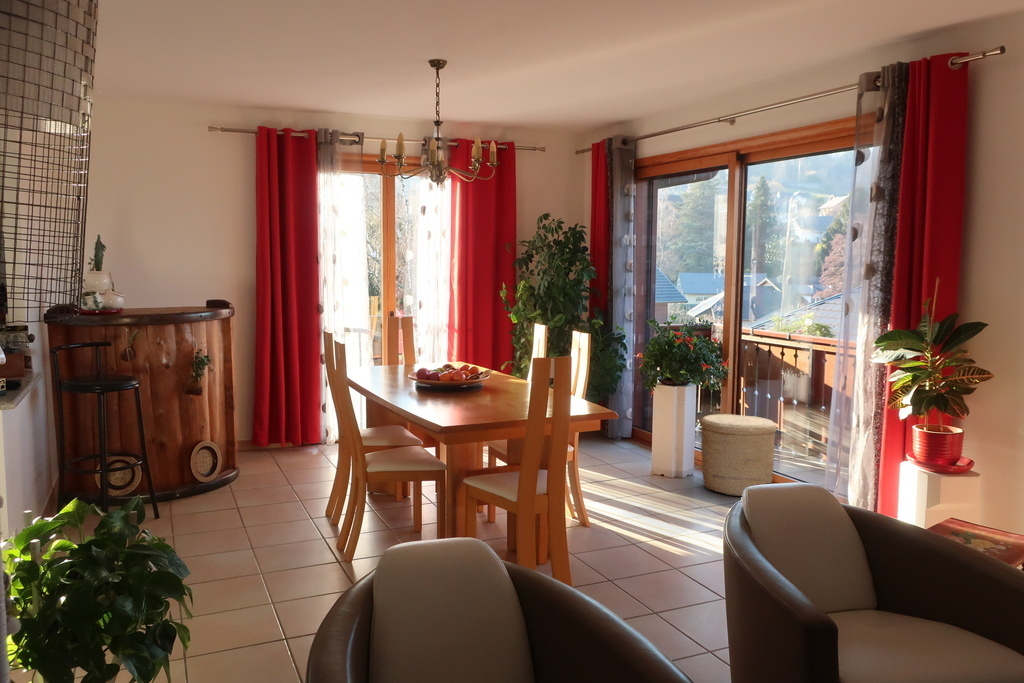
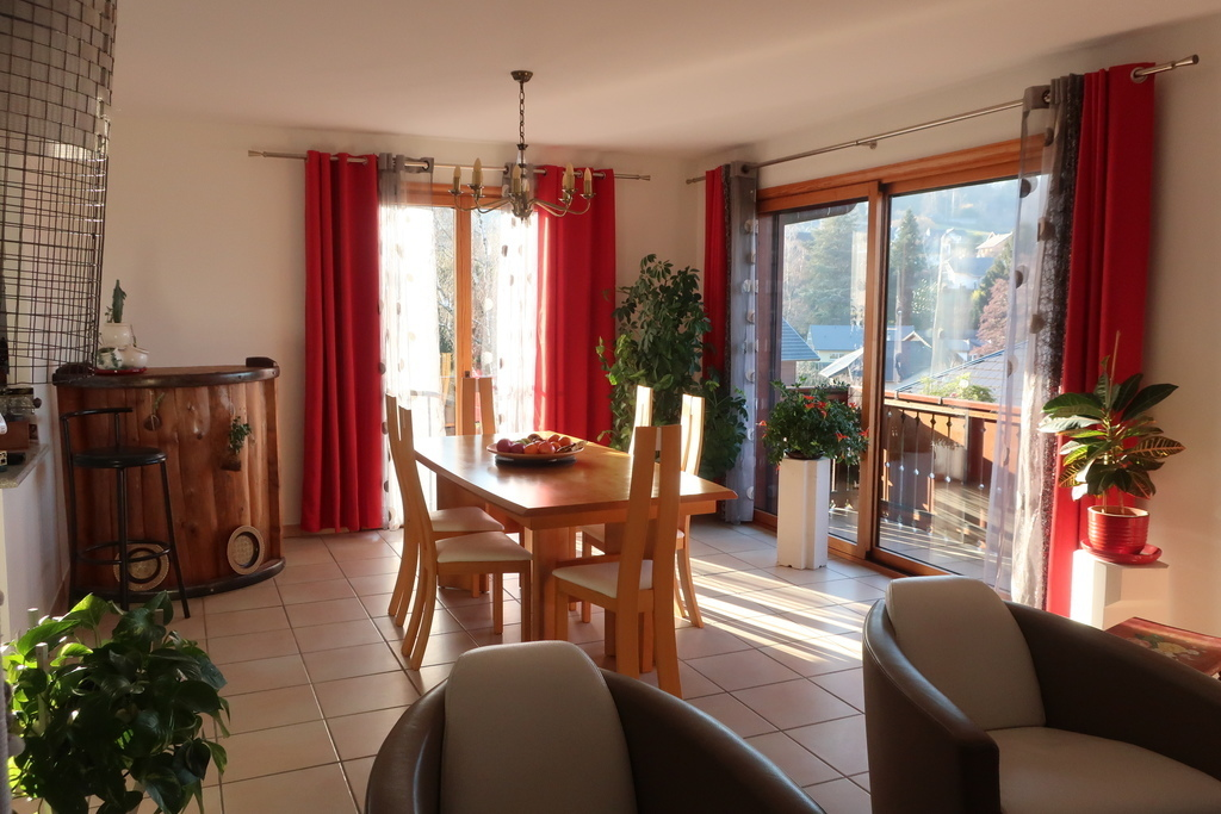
- woven basket (736, 453)
